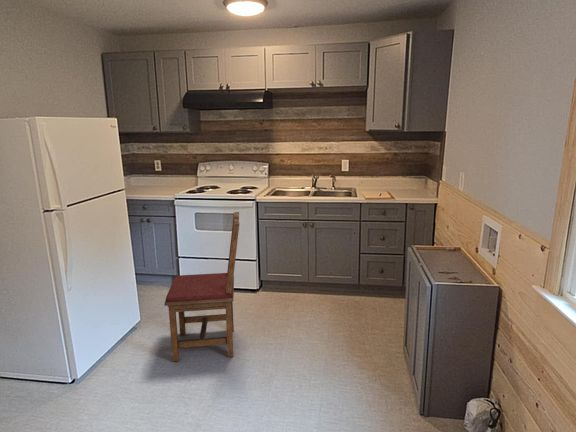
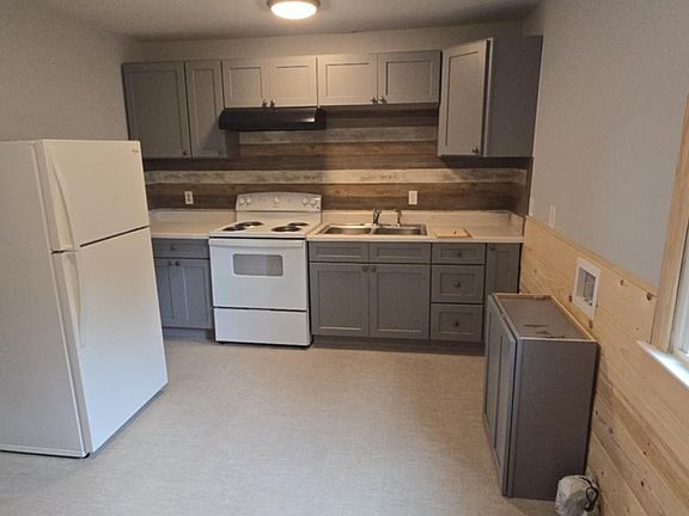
- dining chair (205, 282)
